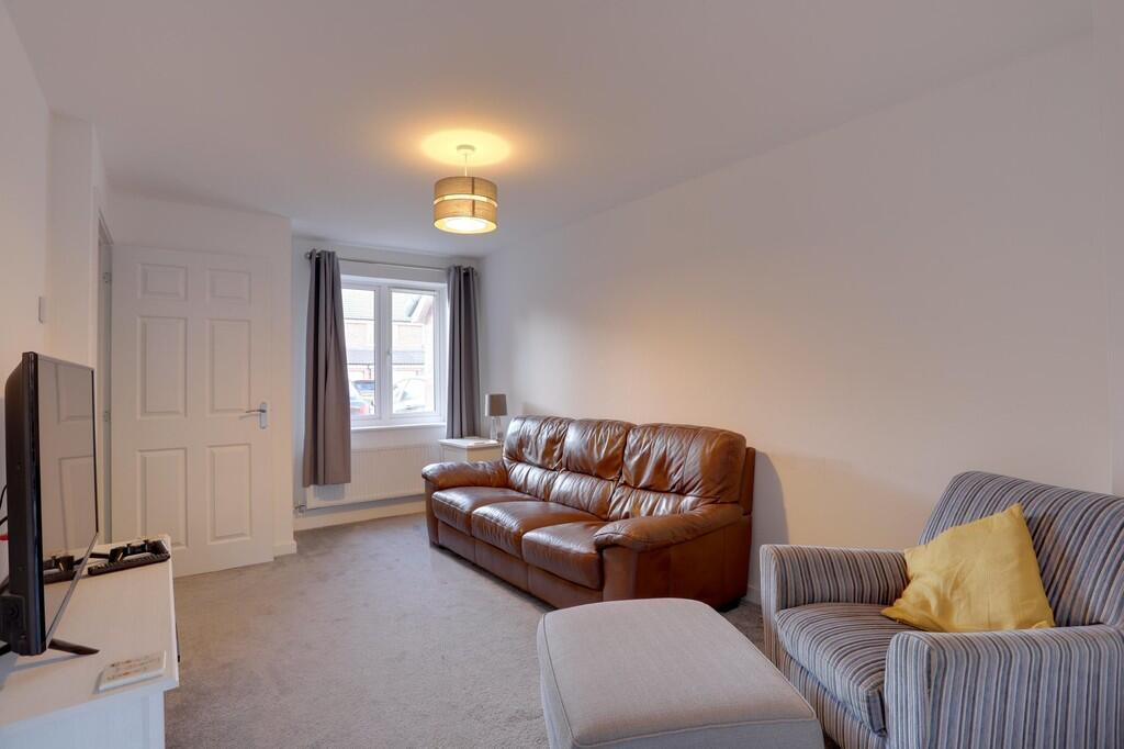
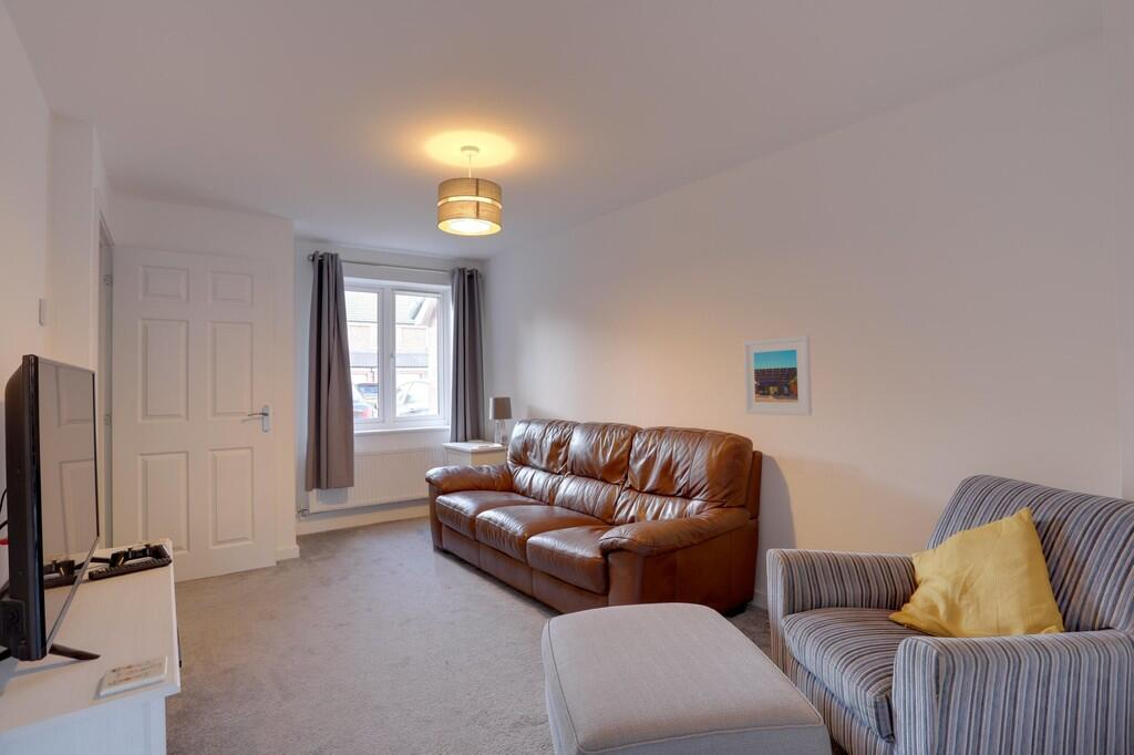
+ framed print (775, 376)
